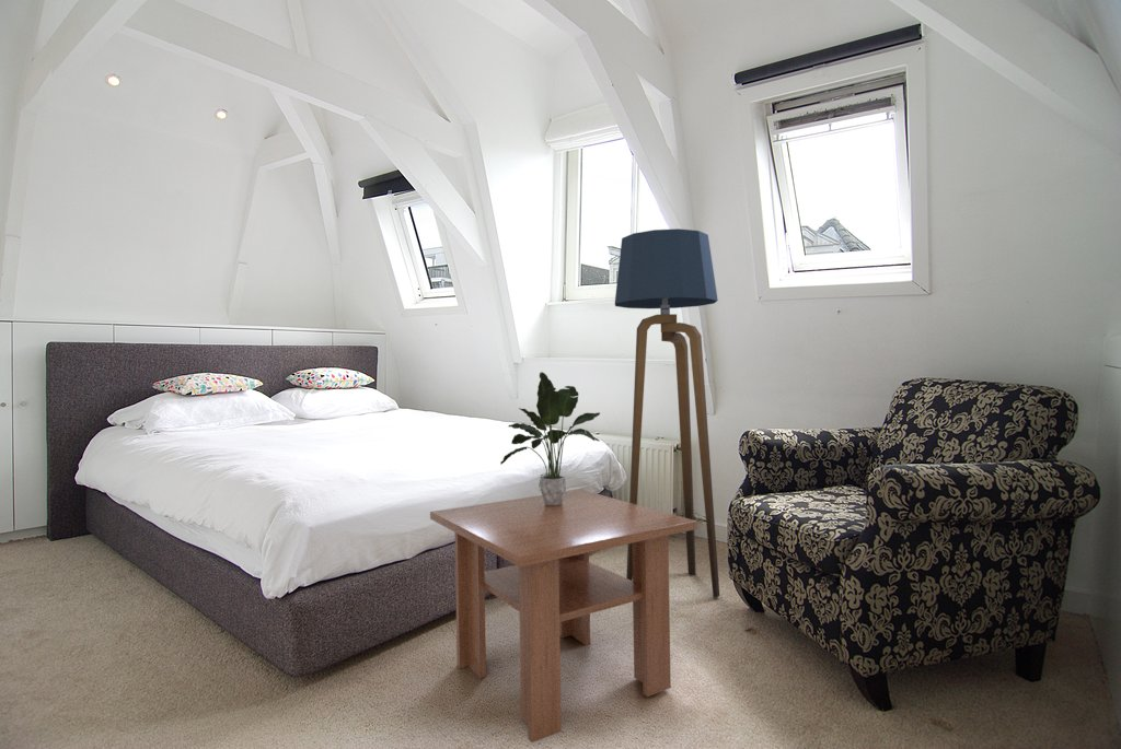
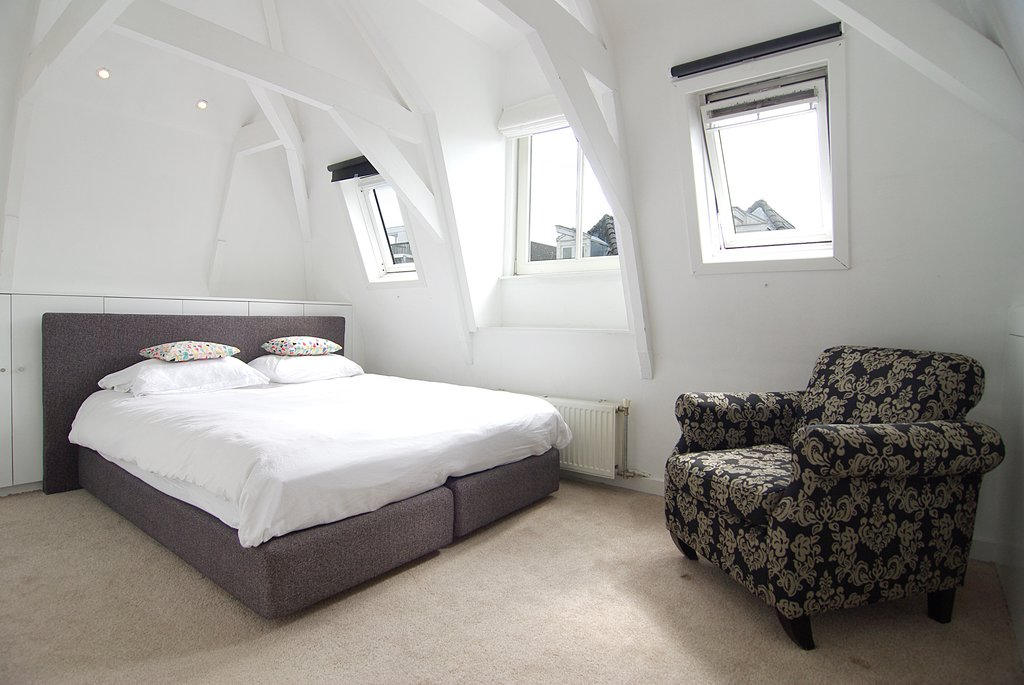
- floor lamp (679, 412)
- potted plant (554, 436)
- coffee table (558, 596)
